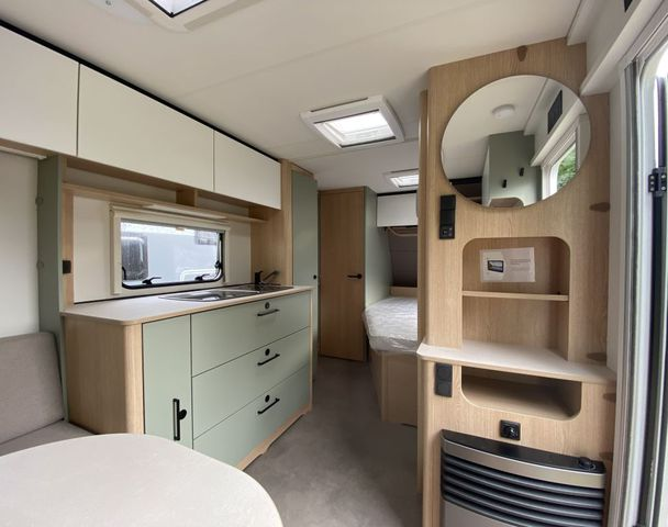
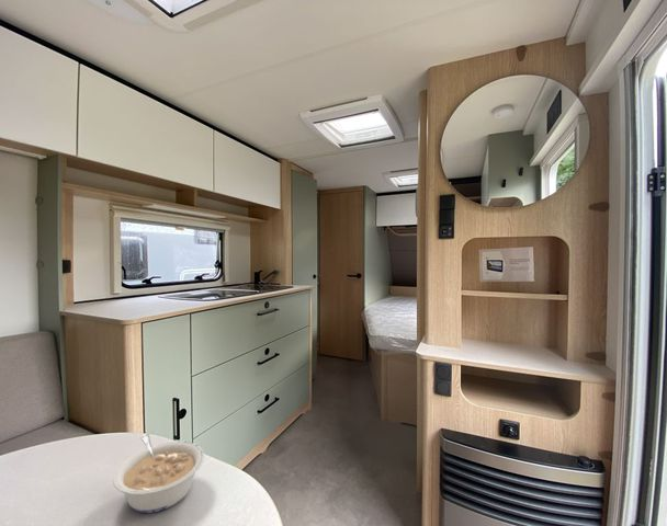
+ legume (158, 474)
